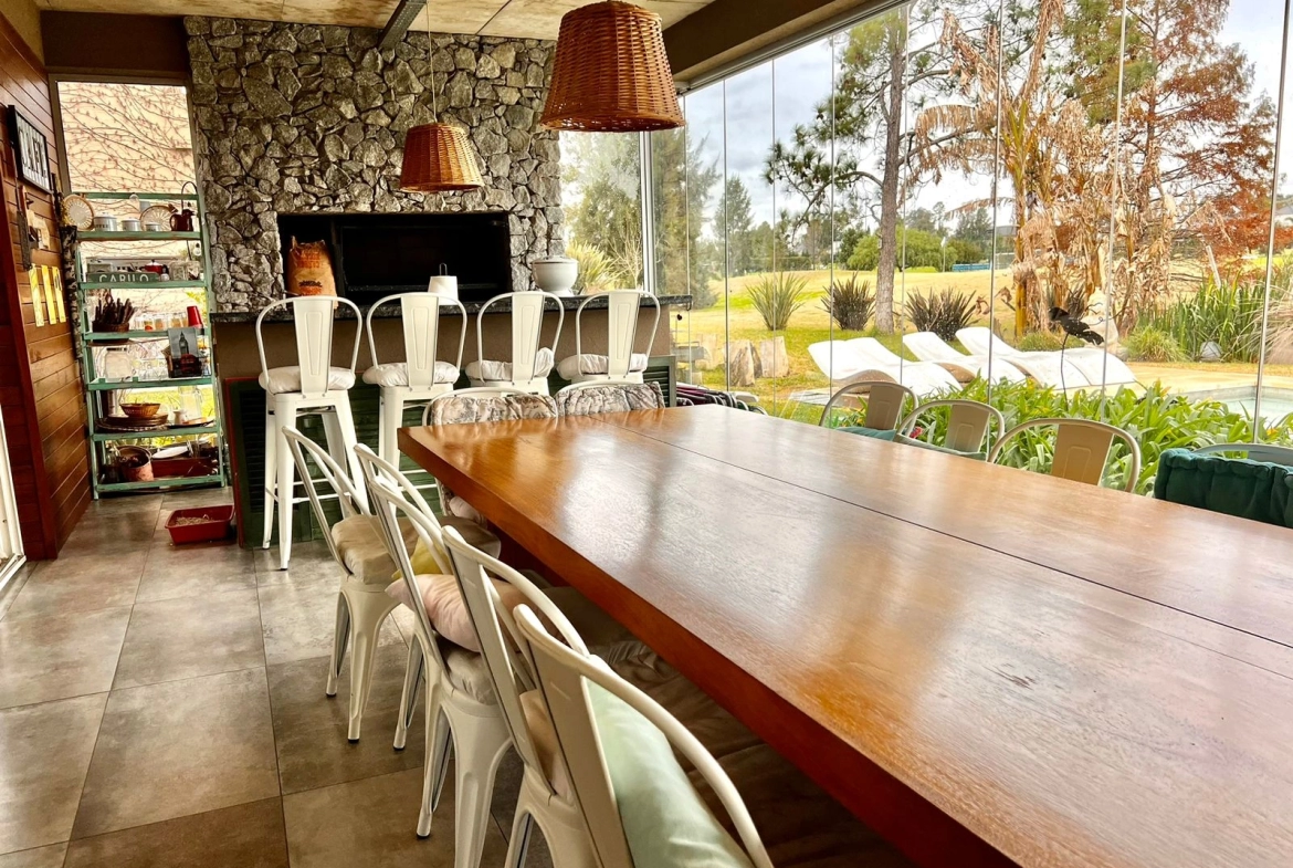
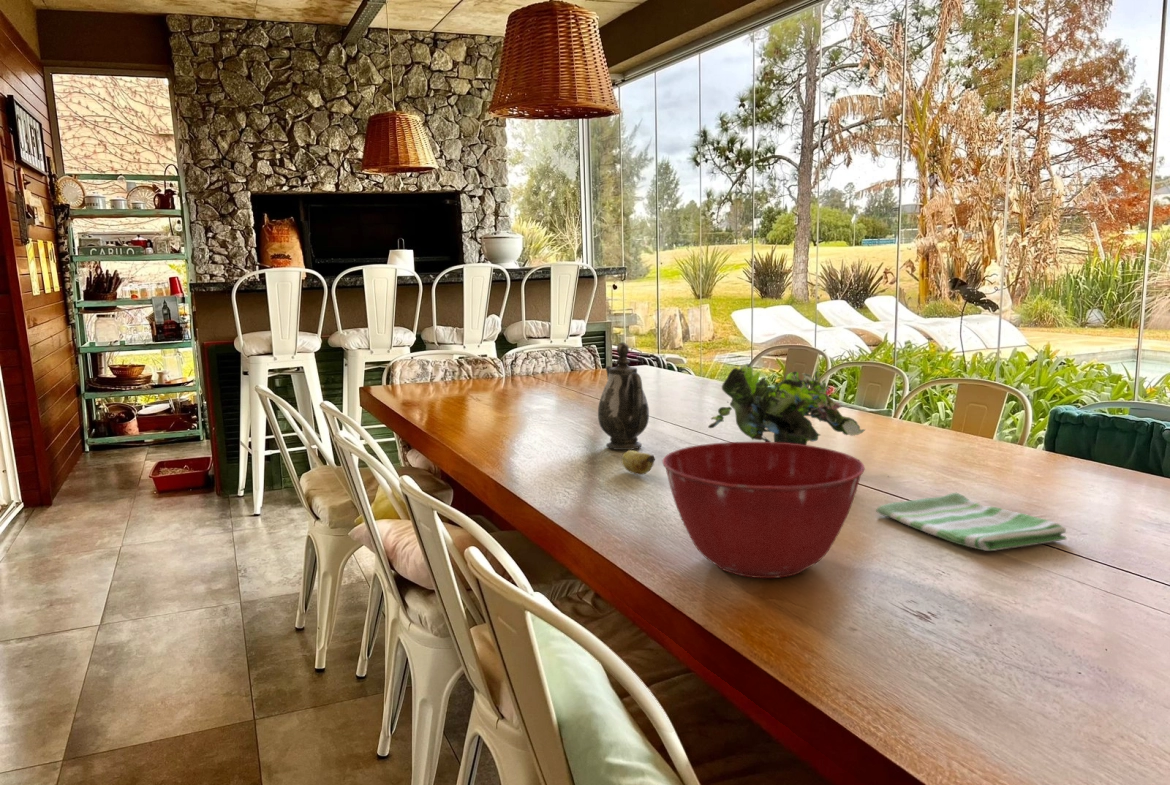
+ dish towel (967, 519)
+ teapot (622, 394)
+ banana (636, 461)
+ mixing bowl (761, 511)
+ plant (783, 411)
